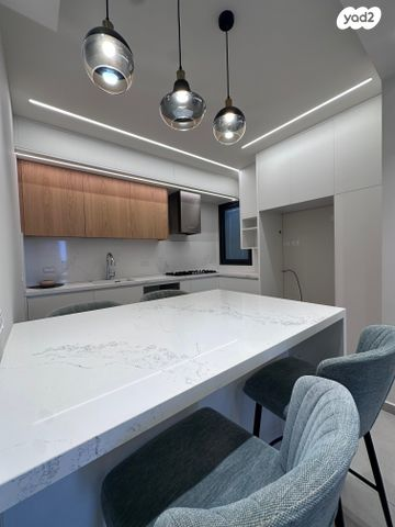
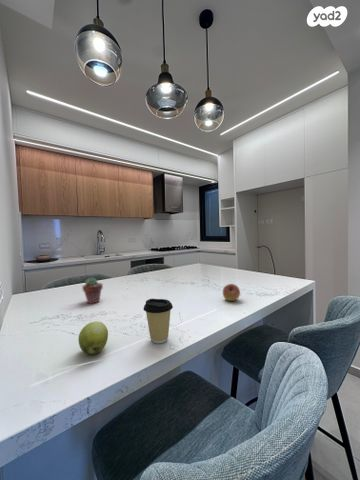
+ apple (93, 337)
+ potted succulent (92, 289)
+ coffee cup (158, 320)
+ fruit (231, 292)
